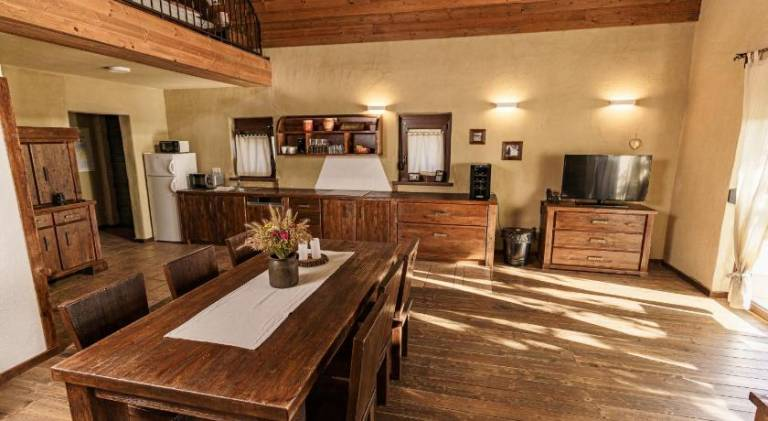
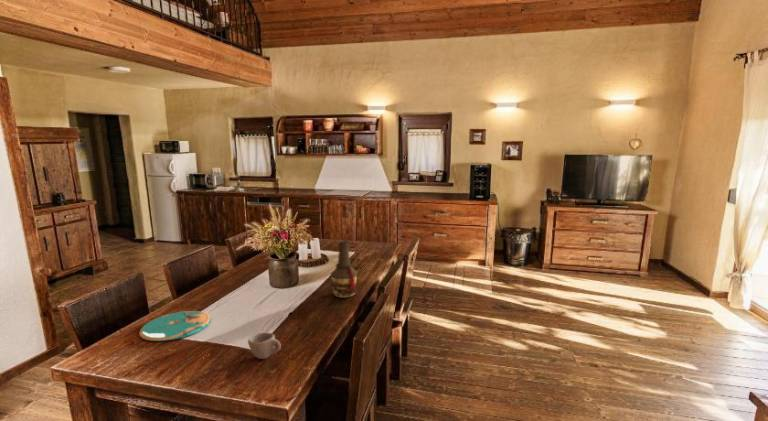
+ bottle (344, 268)
+ plate (175, 320)
+ cup (265, 346)
